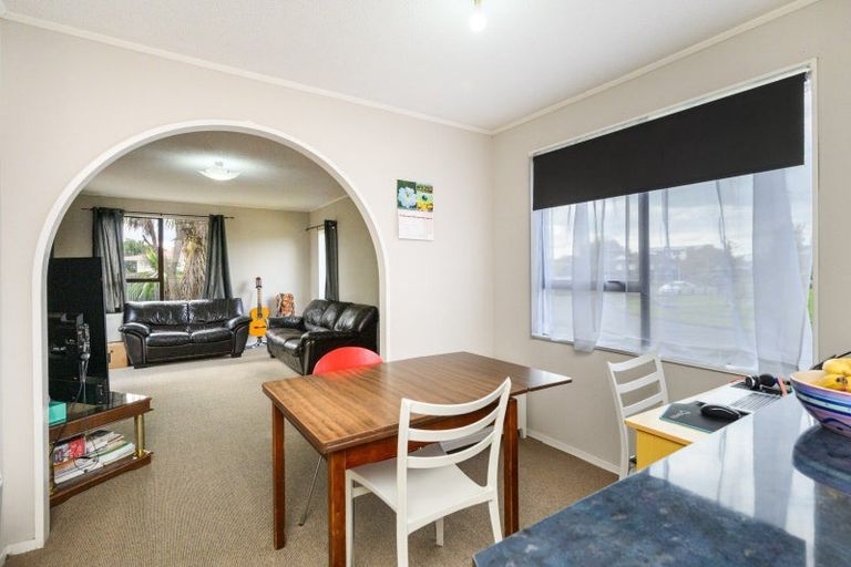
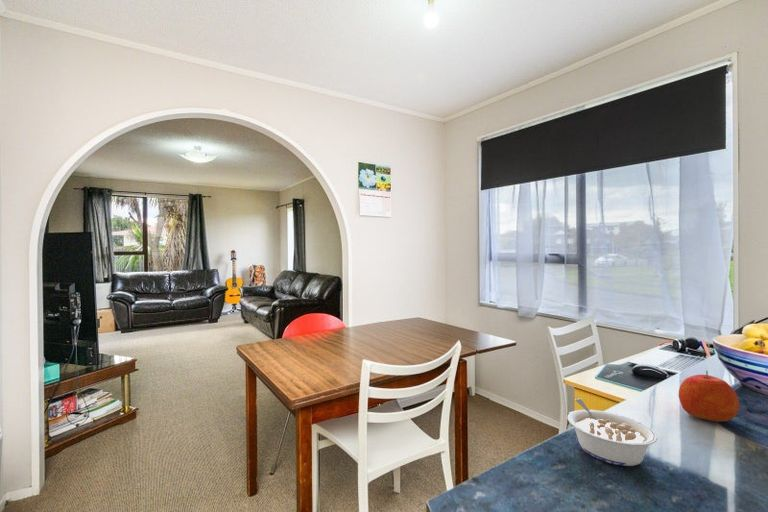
+ legume (606, 434)
+ apple (707, 393)
